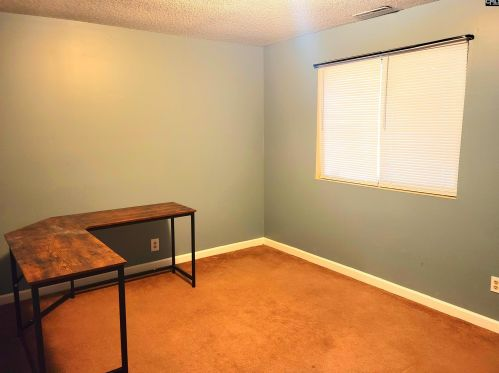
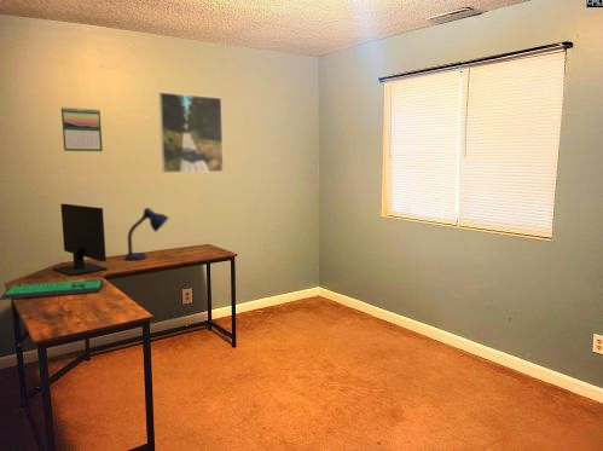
+ computer keyboard (54, 288)
+ computer monitor (77, 237)
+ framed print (192, 134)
+ desk lamp (152, 229)
+ calendar (82, 129)
